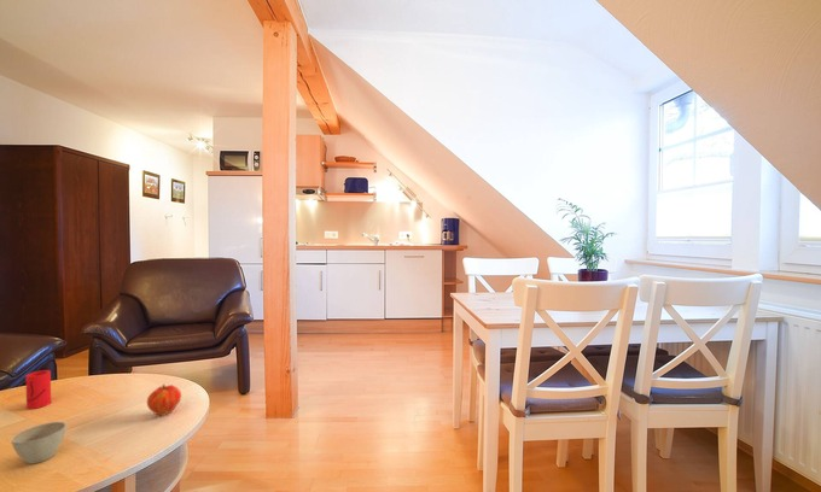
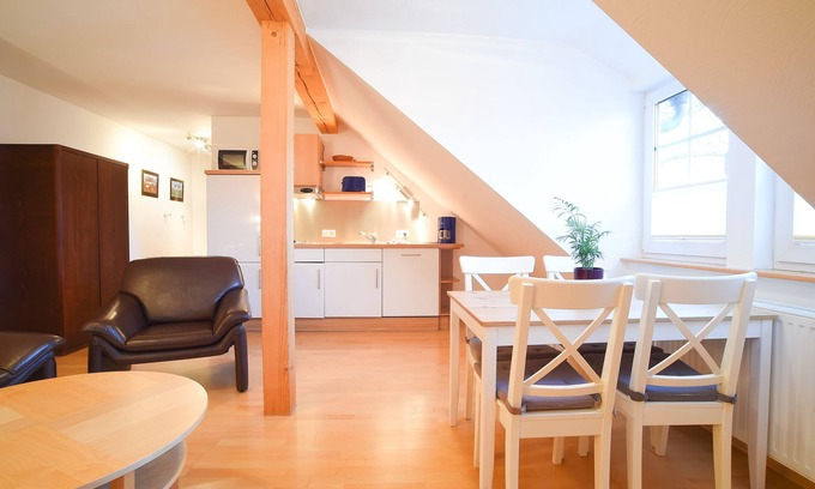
- flower pot (40, 444)
- fruit (164, 398)
- cup (39, 388)
